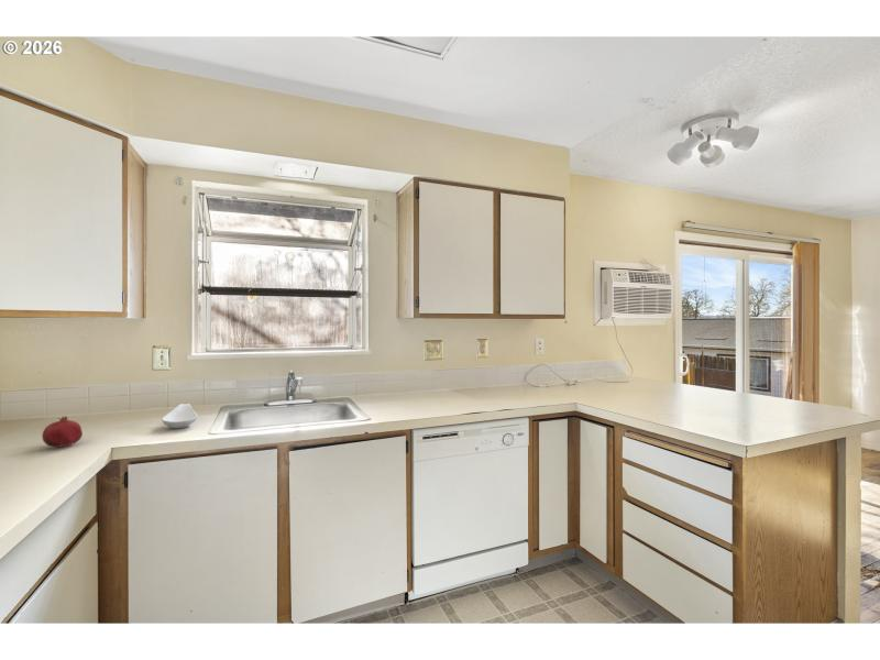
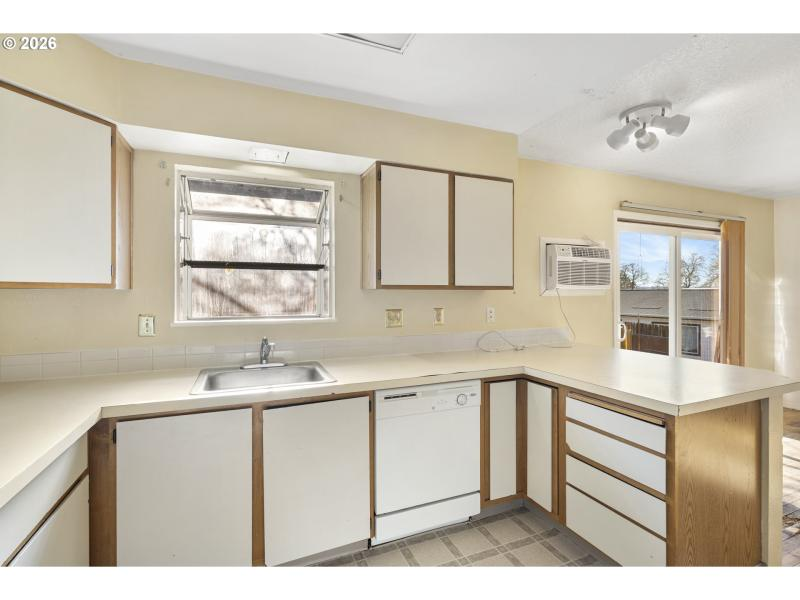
- fruit (63, 430)
- spoon rest (182, 415)
